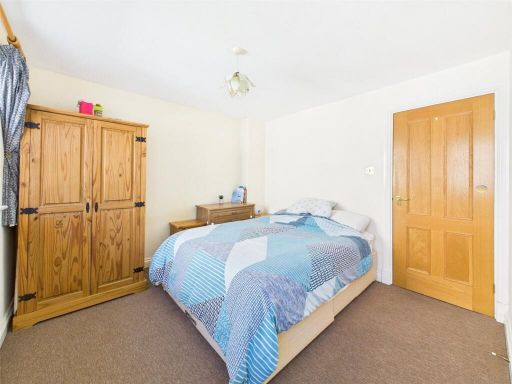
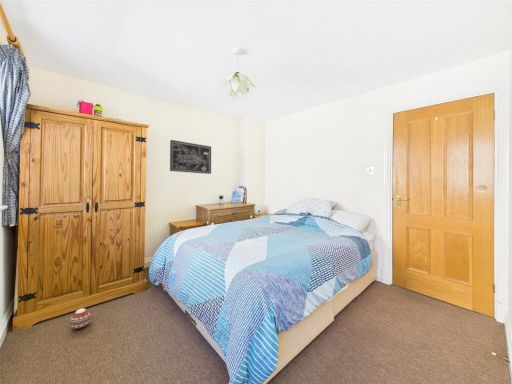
+ wall art (191, 158)
+ decorative ball (80, 318)
